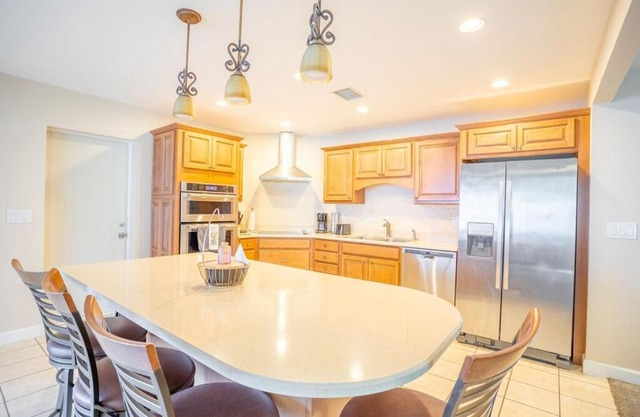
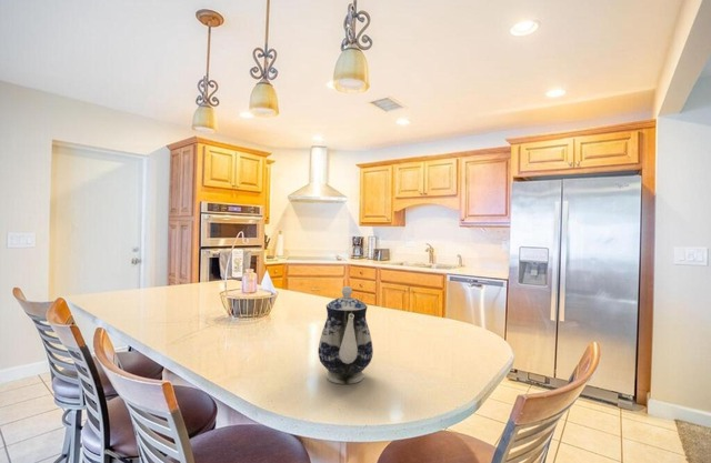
+ teapot (346, 331)
